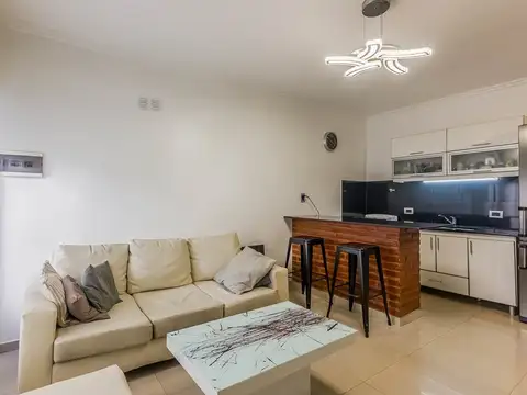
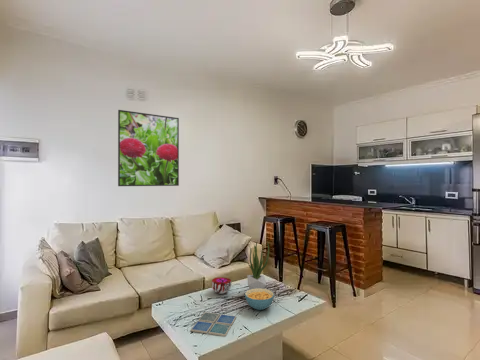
+ potted plant (258, 267)
+ drink coaster (214, 322)
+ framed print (150, 150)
+ cereal bowl (259, 300)
+ decorative bowl (221, 286)
